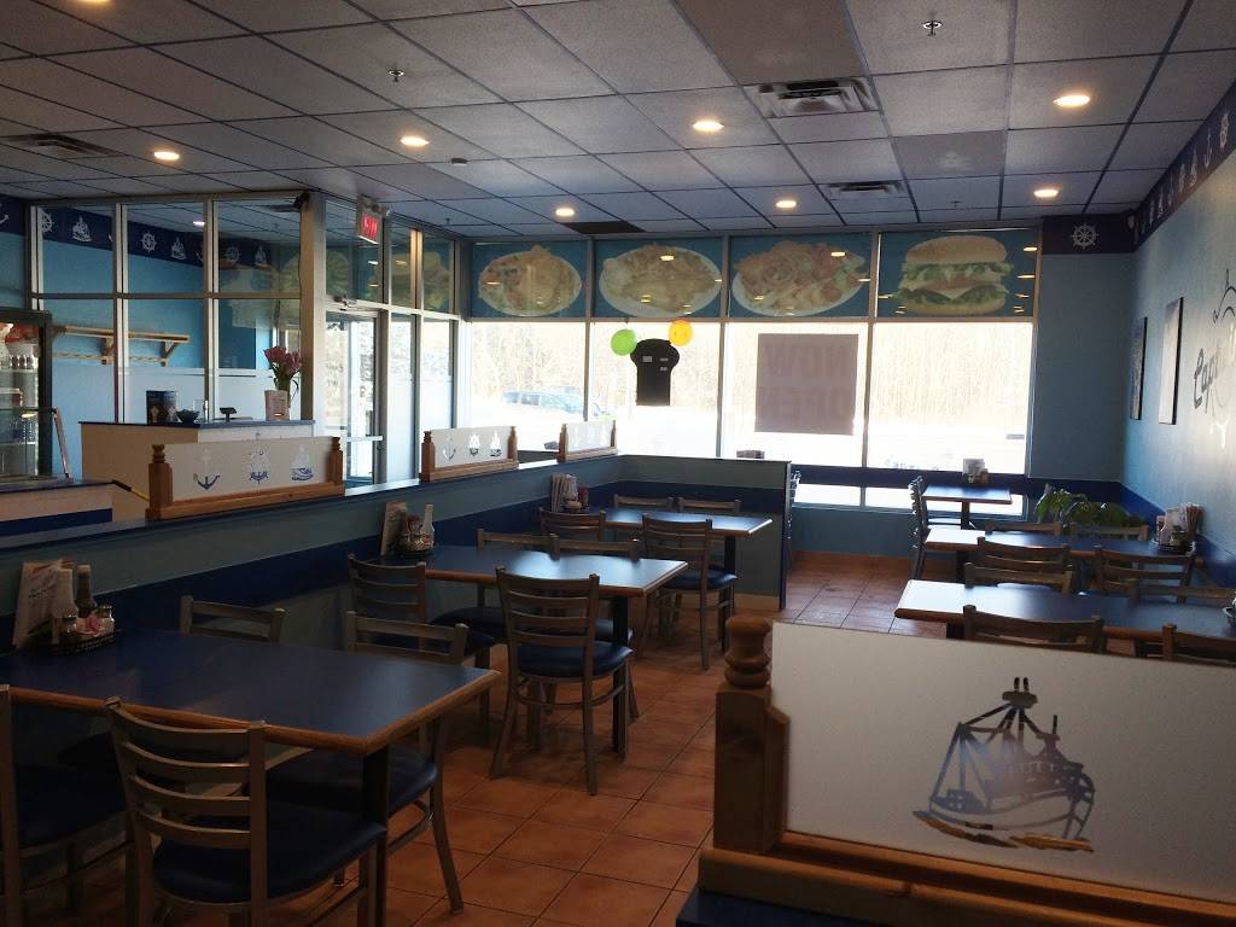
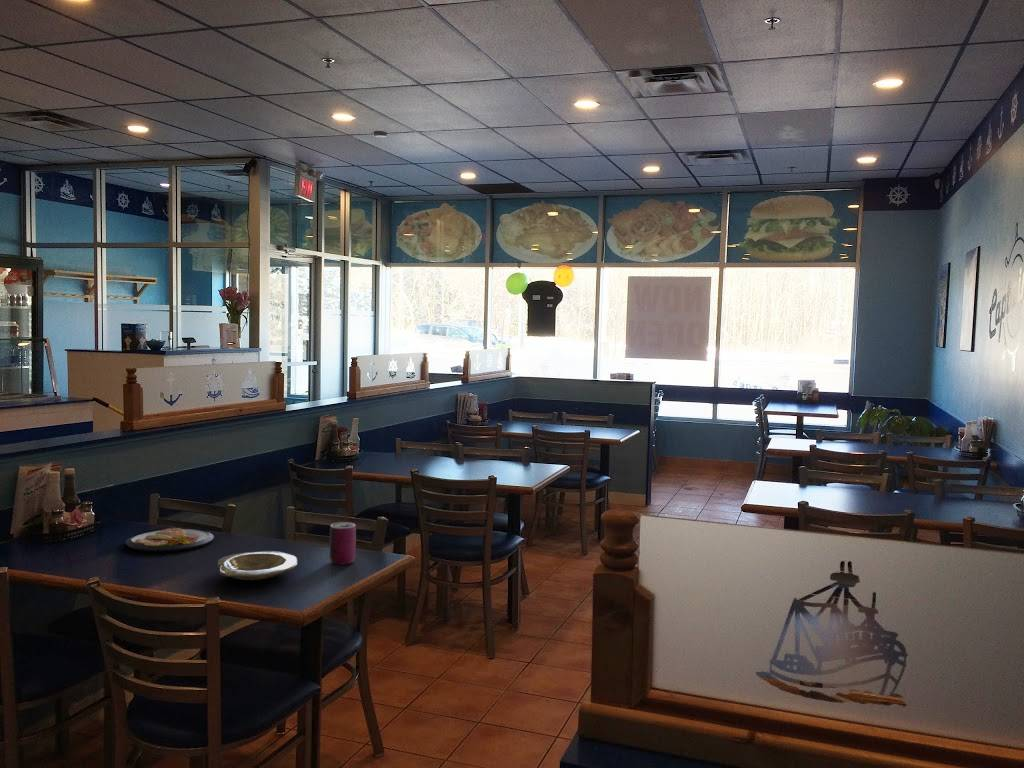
+ can (342, 543)
+ plate (257, 568)
+ dish (170, 537)
